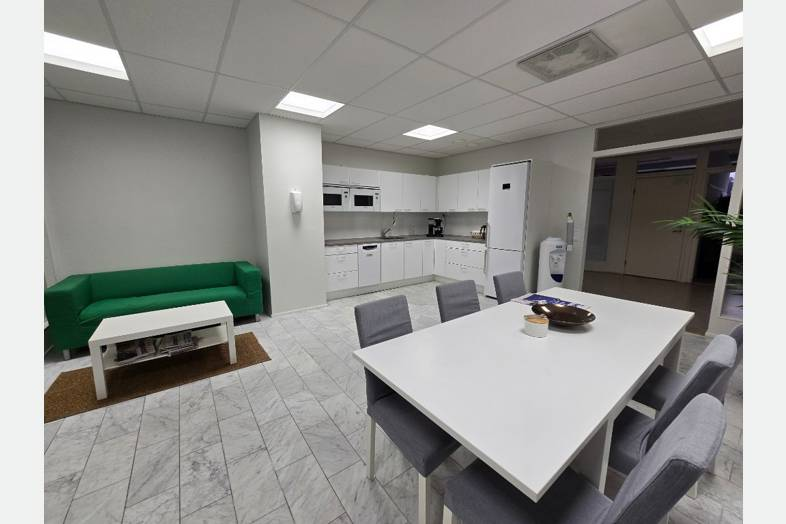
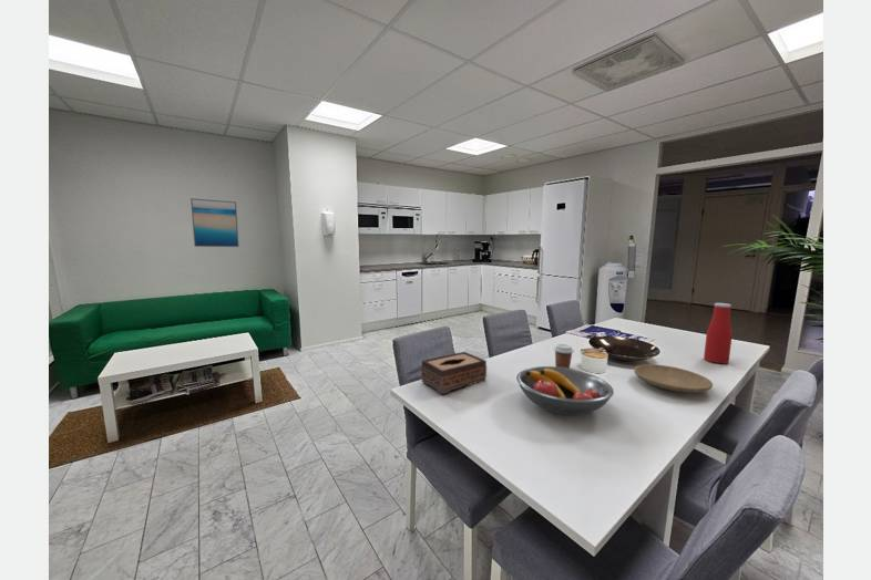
+ tissue box (453, 371)
+ bottle (719, 332)
+ plate (670, 380)
+ fruit bowl (562, 390)
+ coffee cup (563, 358)
+ wall art (215, 224)
